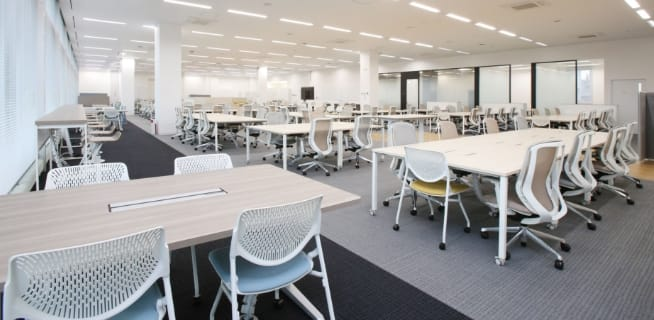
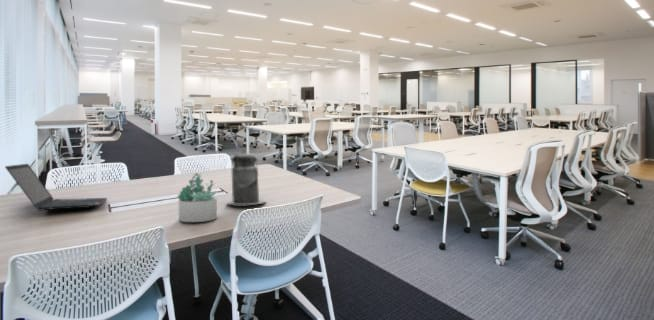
+ succulent plant (198, 196)
+ laptop computer (62, 199)
+ canister (246, 176)
